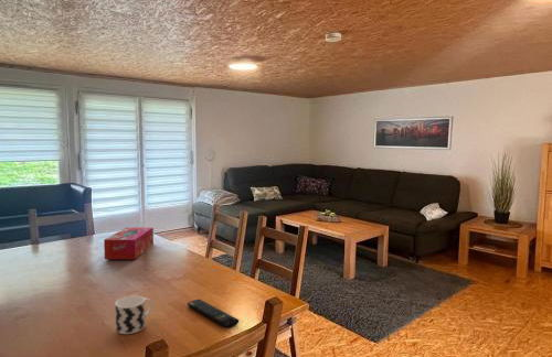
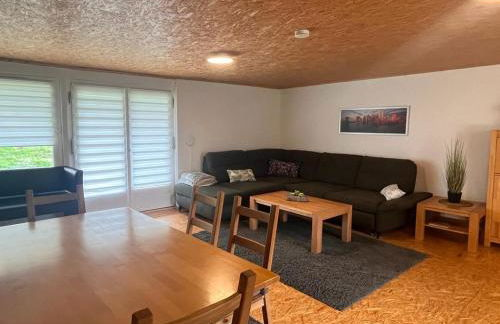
- tissue box (130, 241)
- remote control (211, 312)
- cup (135, 313)
